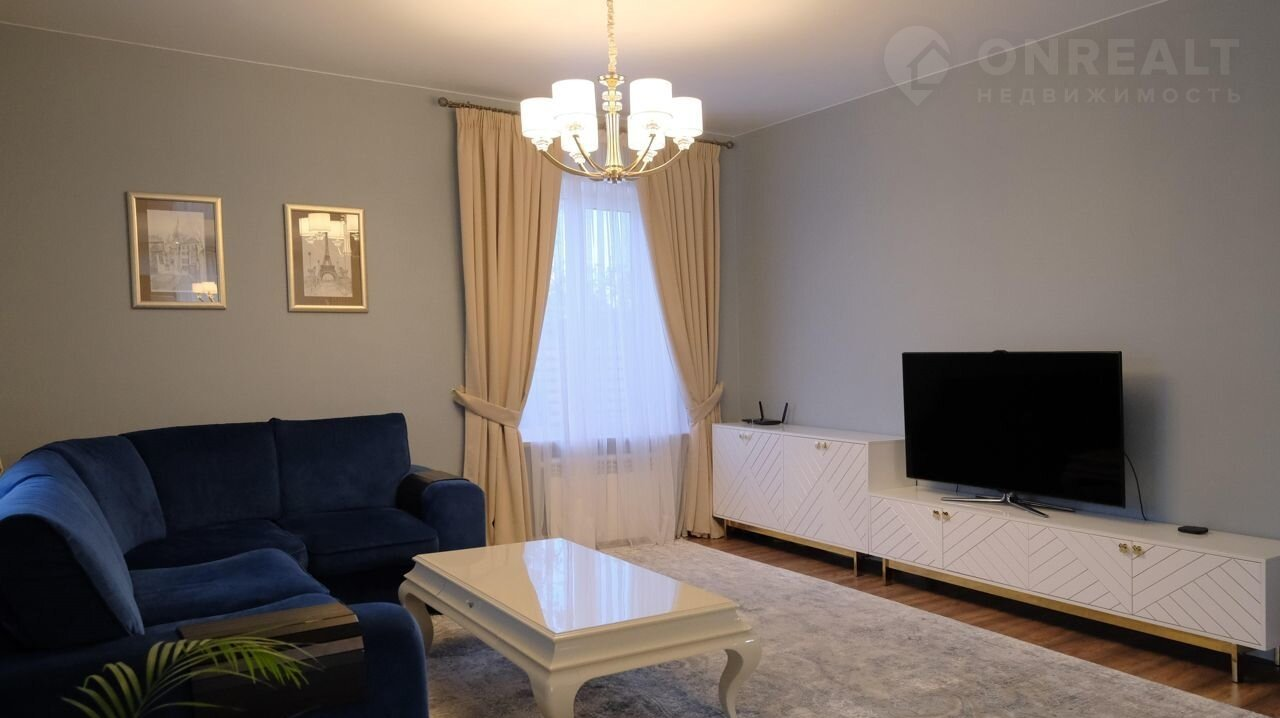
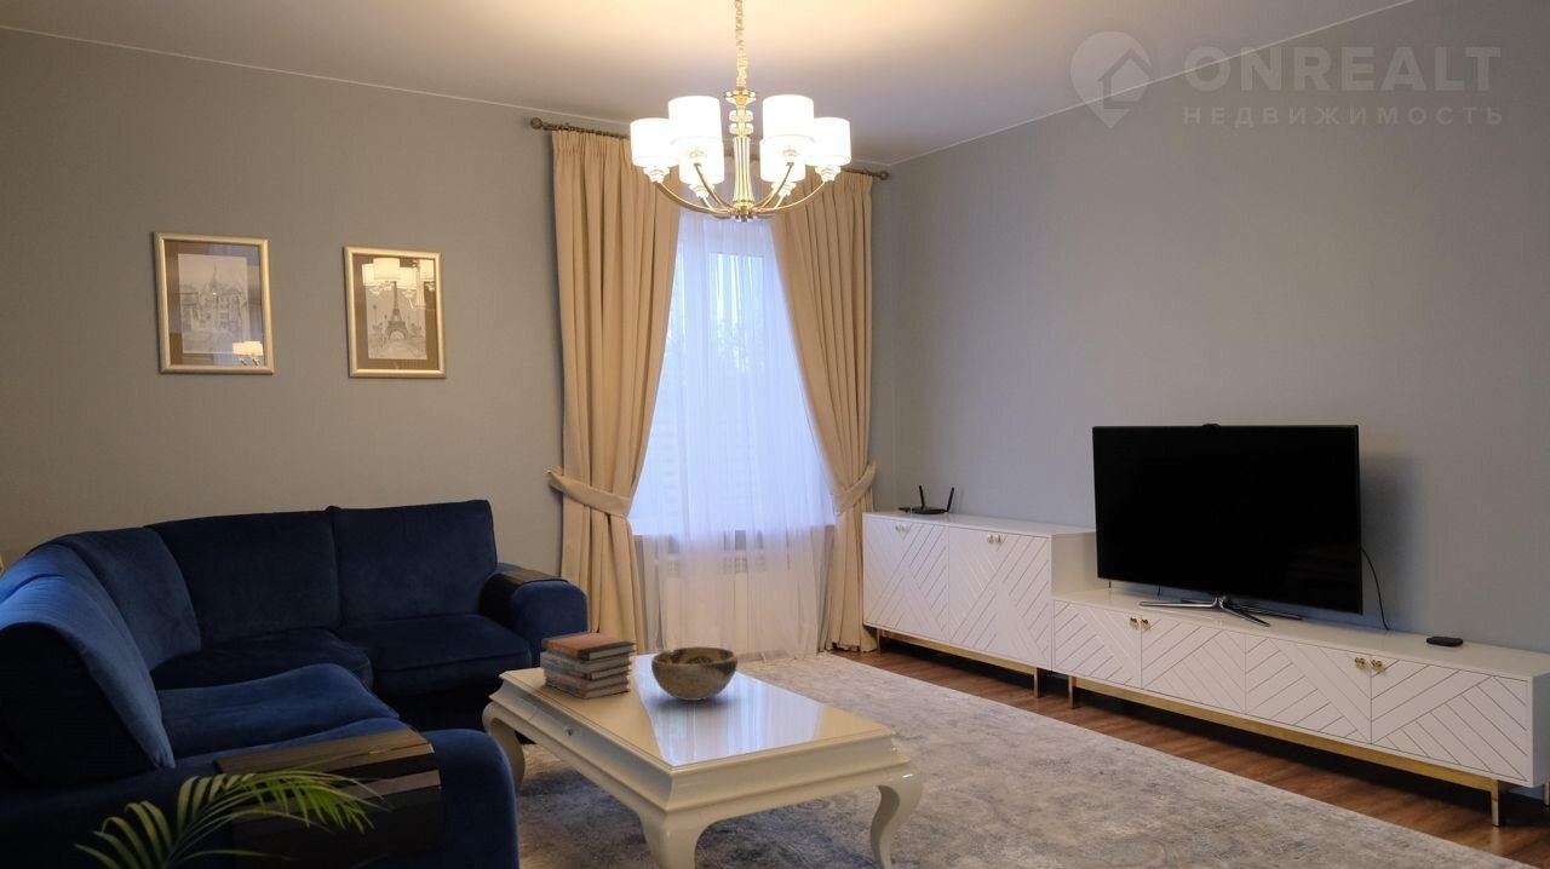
+ decorative bowl (695, 675)
+ book stack (586, 663)
